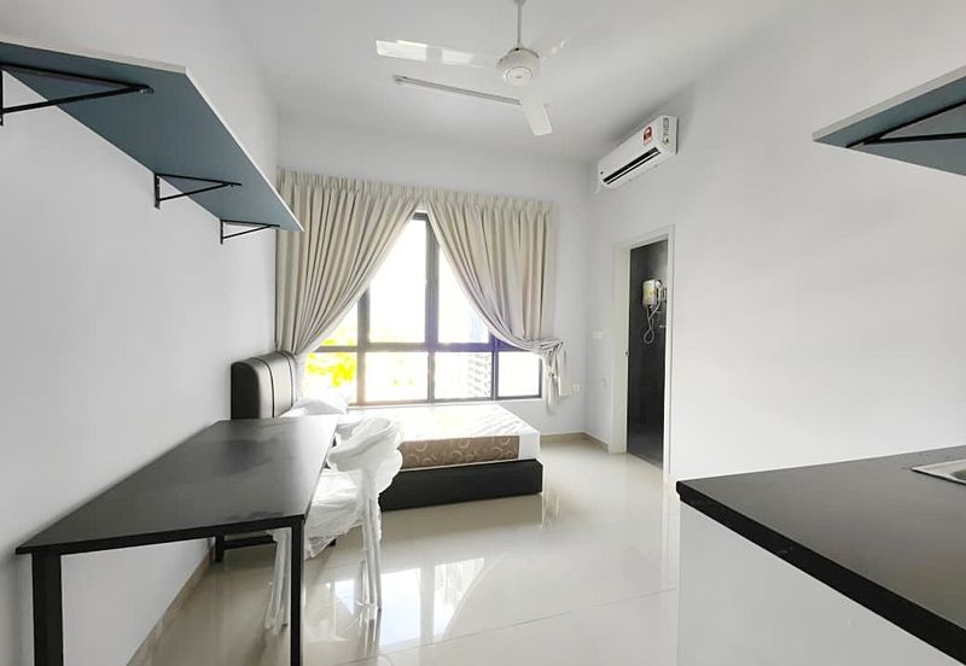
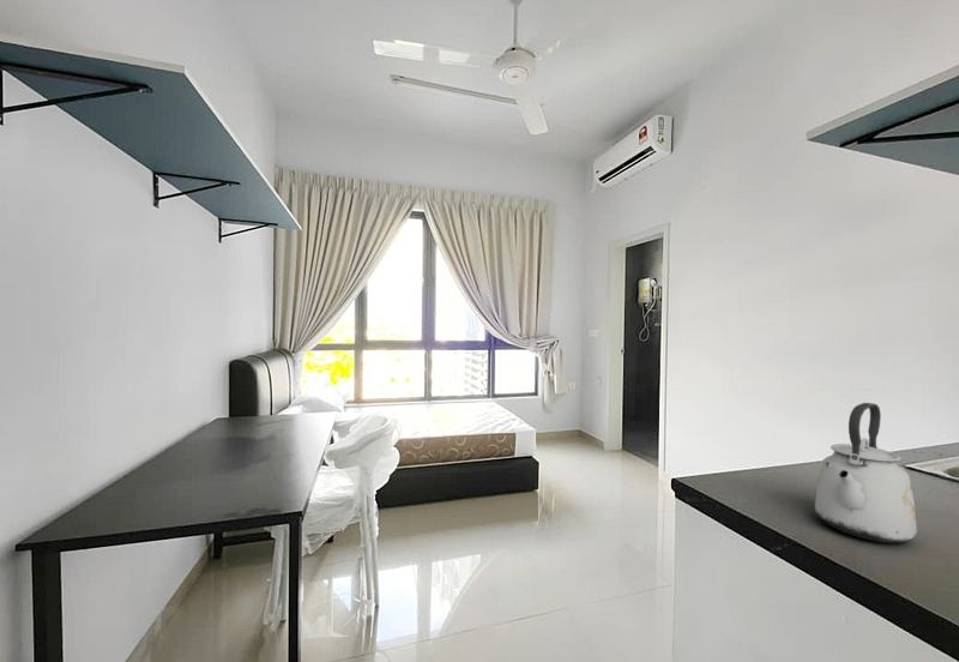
+ kettle (860, 469)
